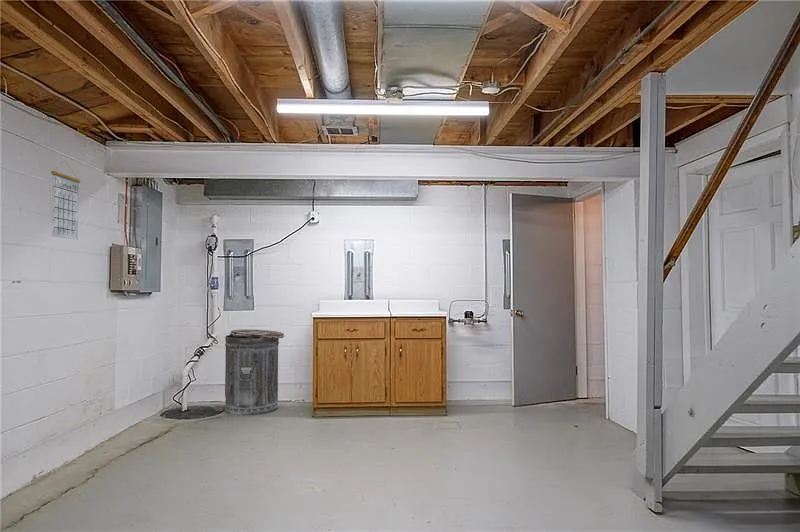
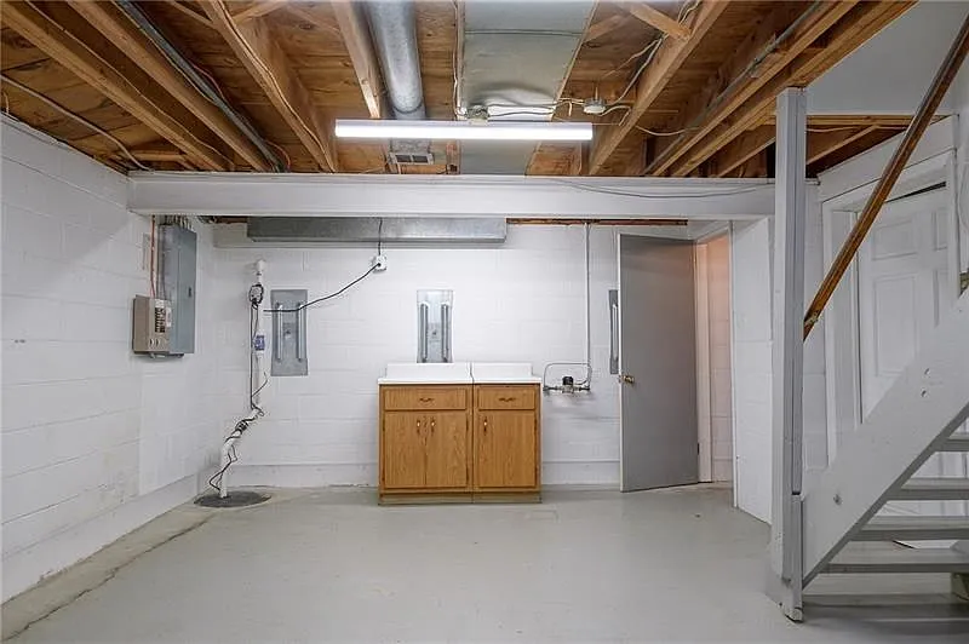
- trash can lid (254, 369)
- calendar (65, 199)
